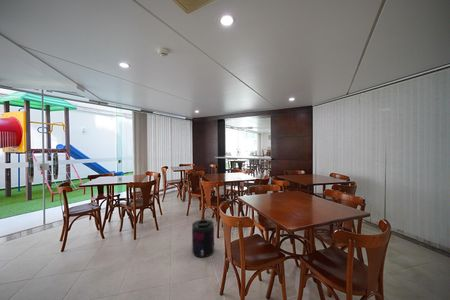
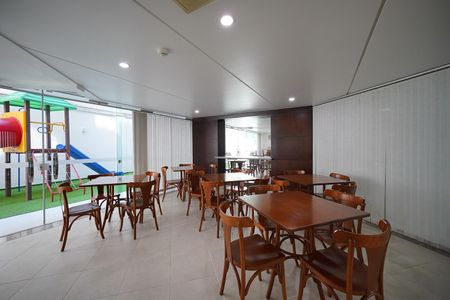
- supplement container (203, 236)
